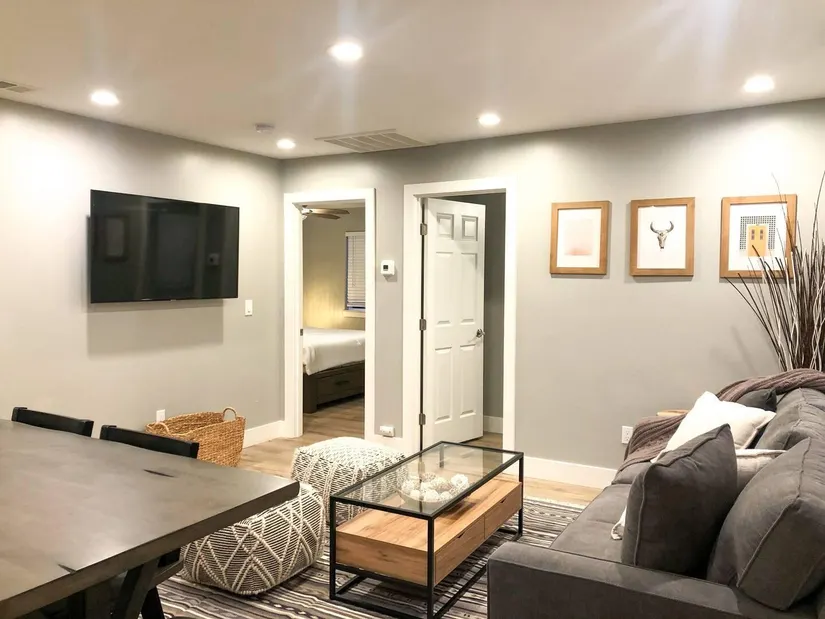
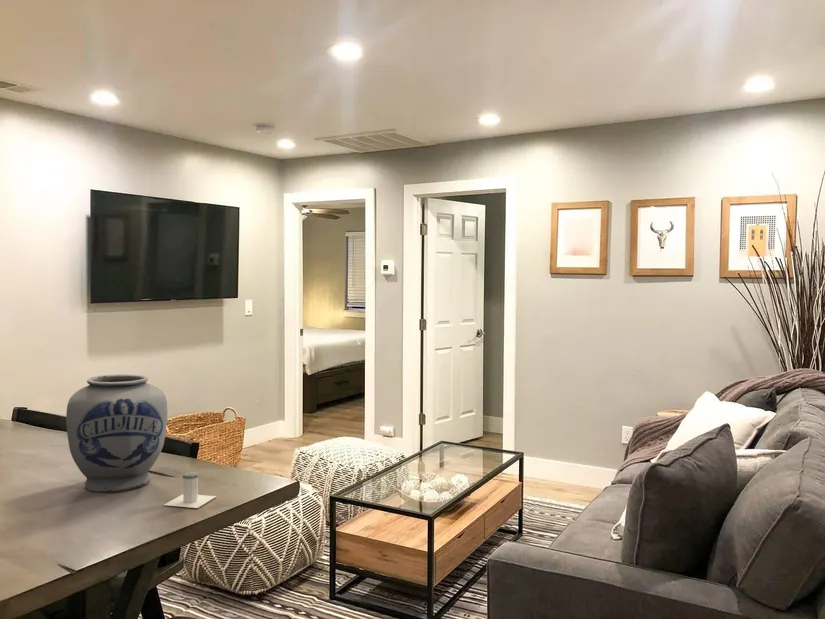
+ vase (118, 430)
+ salt shaker (190, 487)
